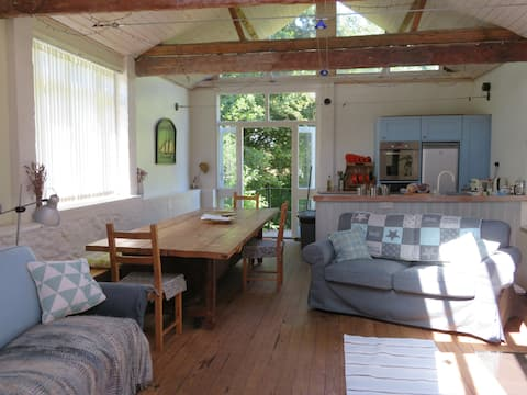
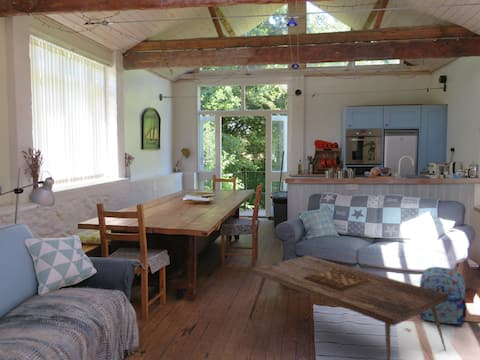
+ coffee table (340, 302)
+ backpack (441, 292)
